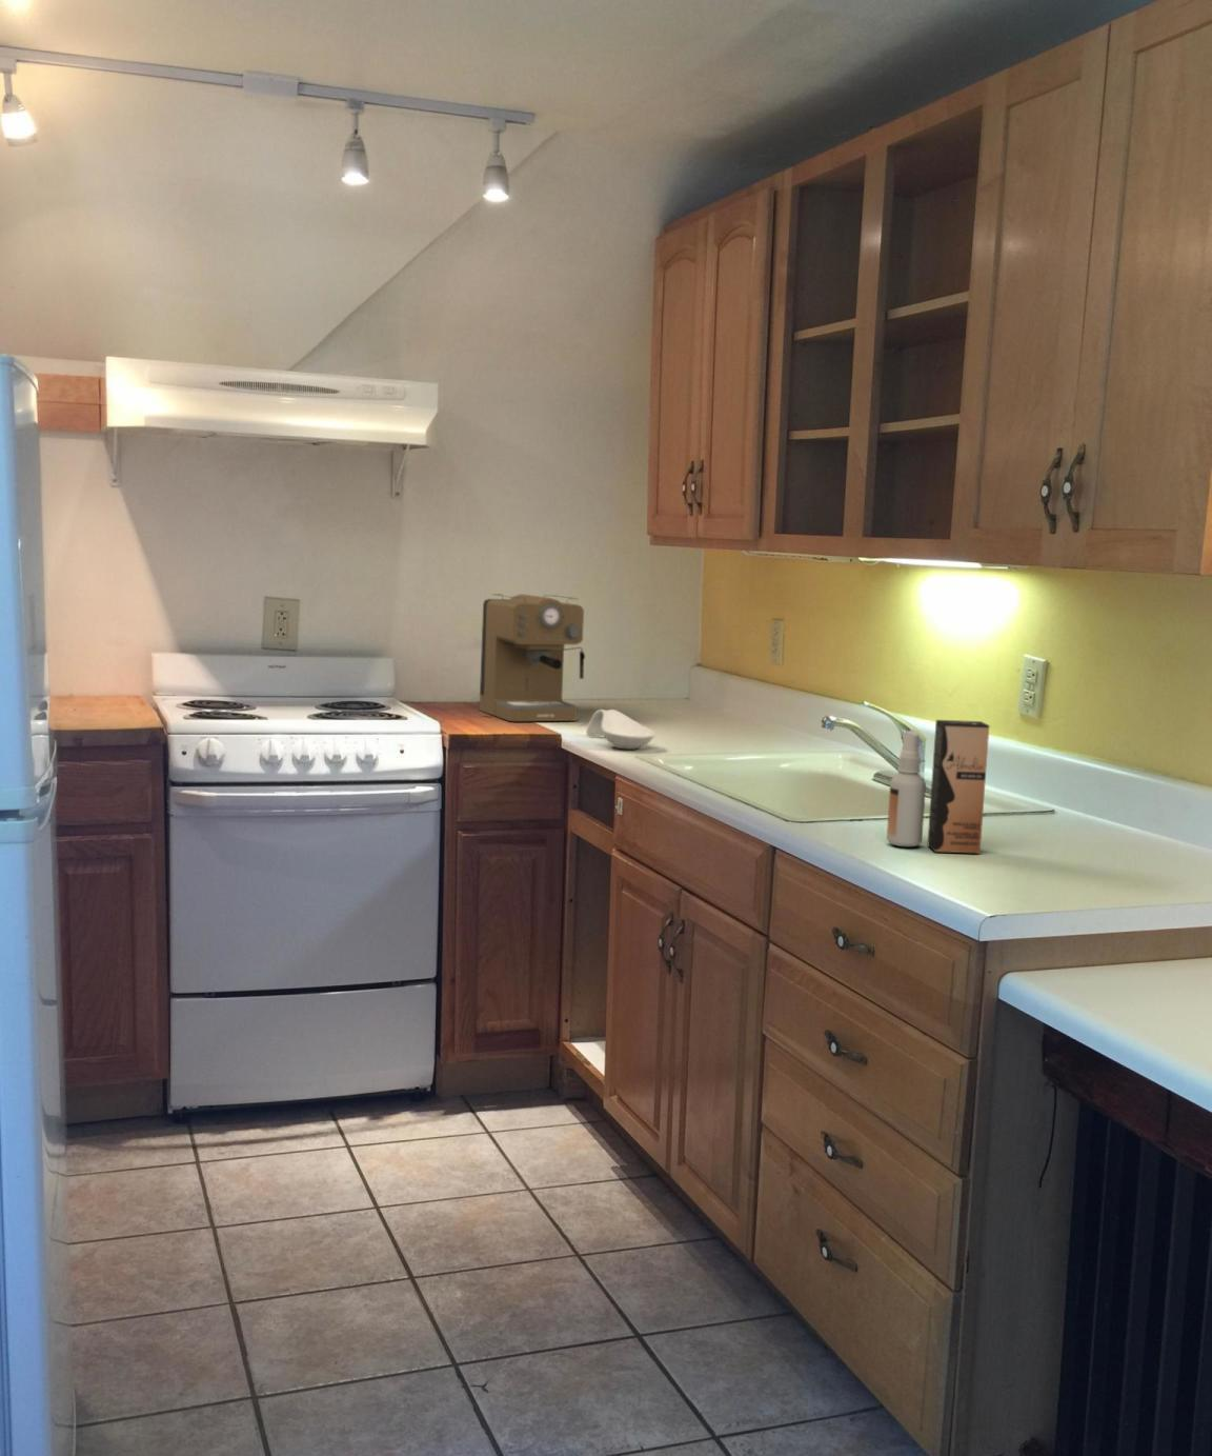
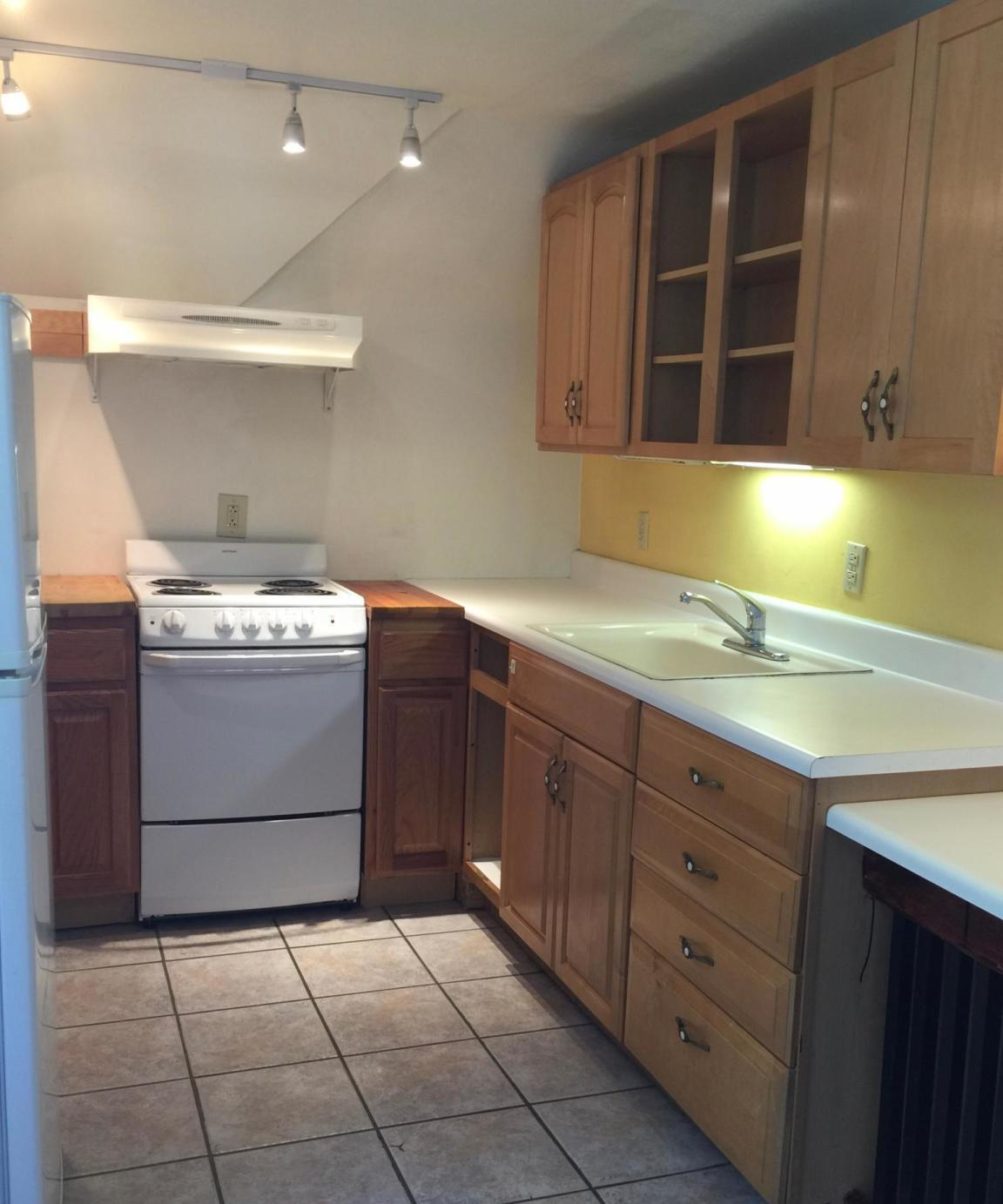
- coffee maker (539, 655)
- spoon rest (616, 728)
- spray bottle (936, 785)
